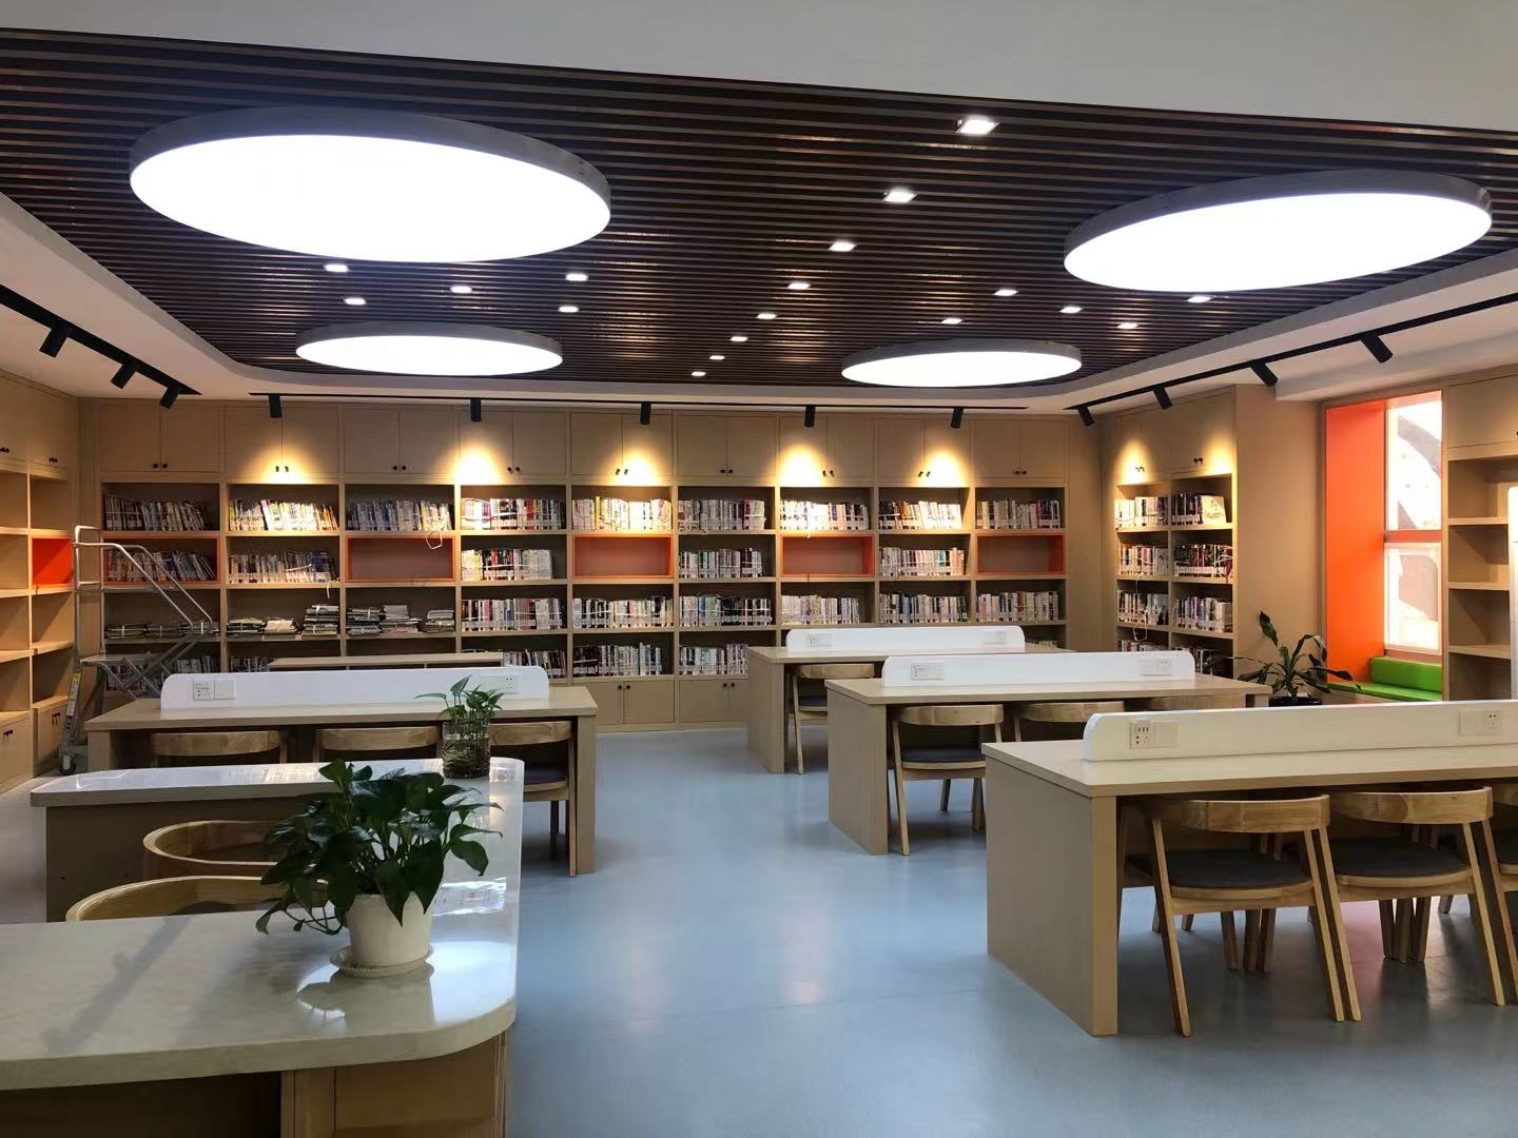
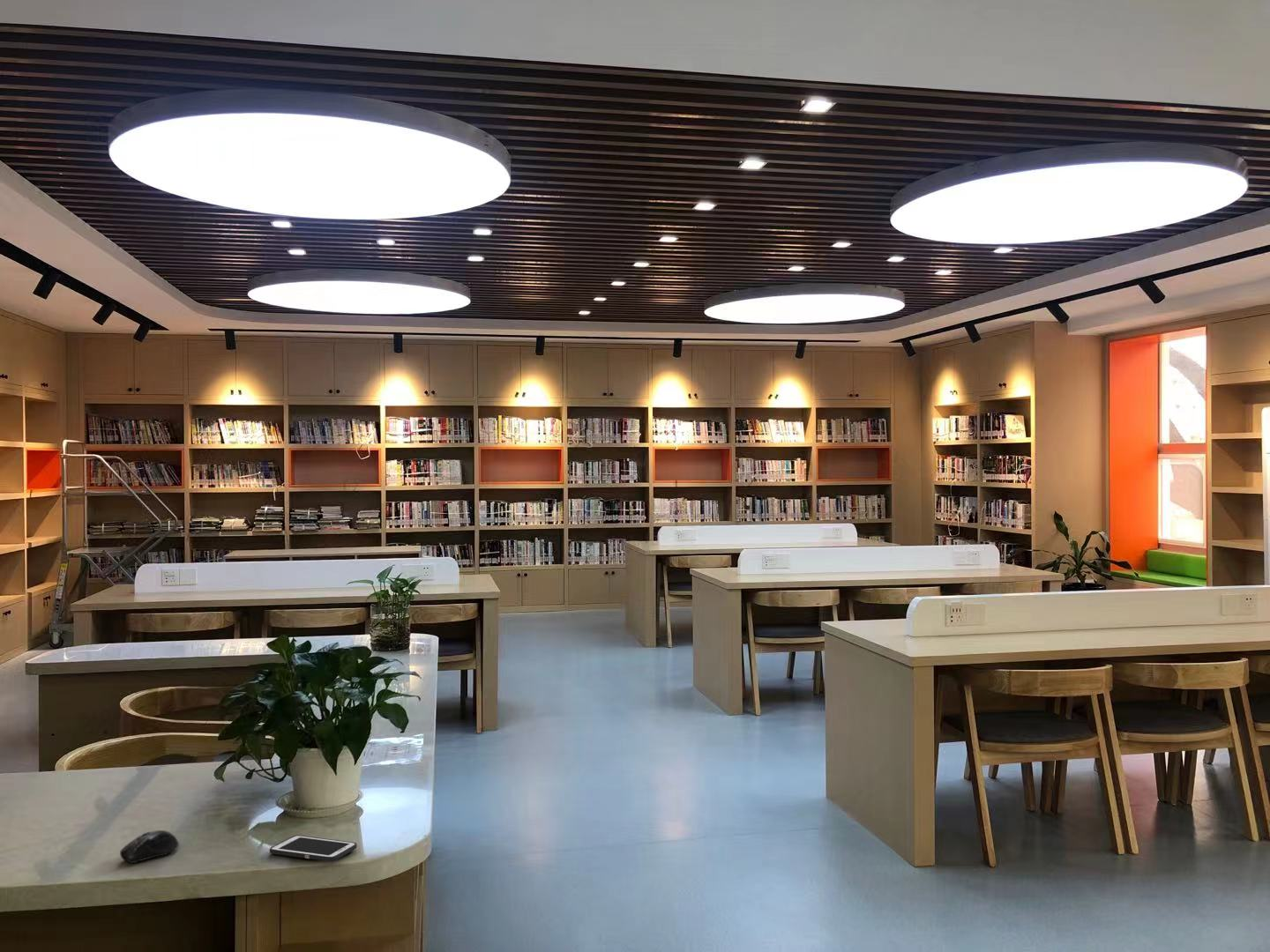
+ cell phone (313, 848)
+ computer mouse (150, 842)
